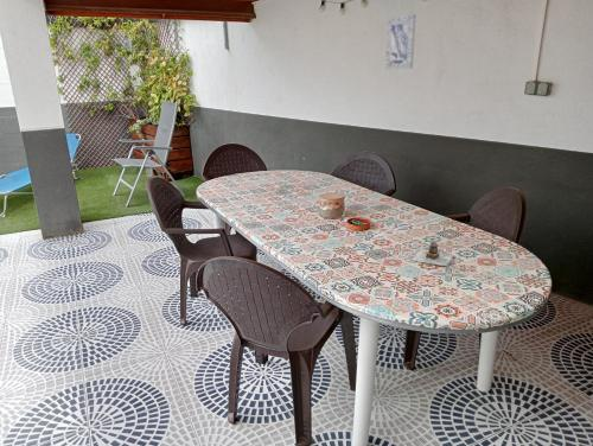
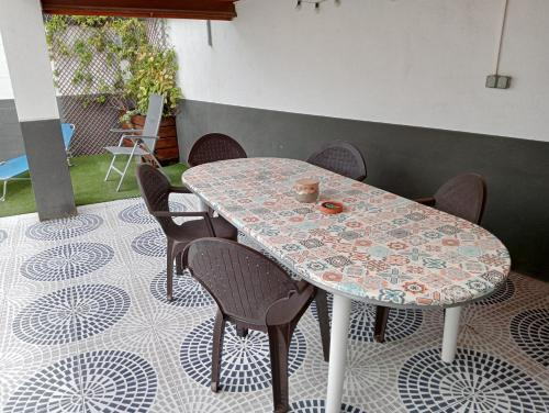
- teapot (433, 249)
- wall art (400, 43)
